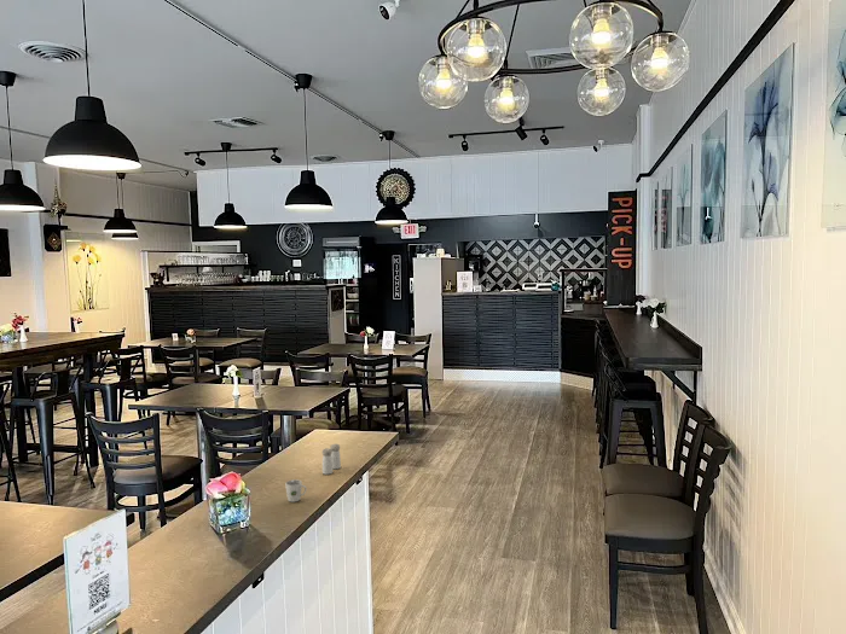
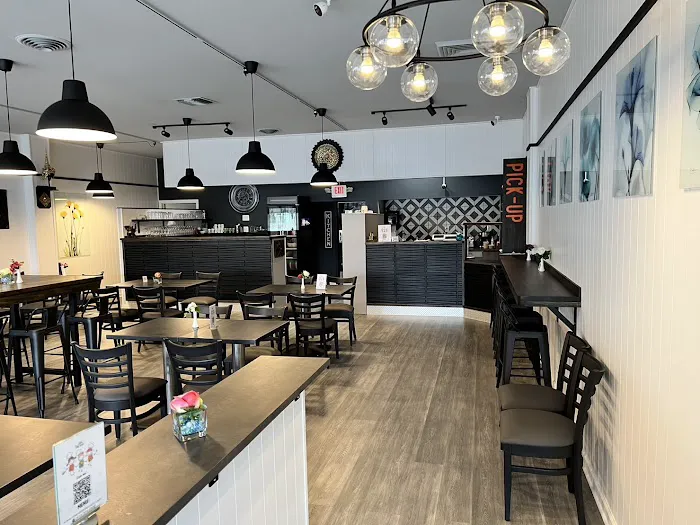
- cup (296, 484)
- salt and pepper shaker (331, 458)
